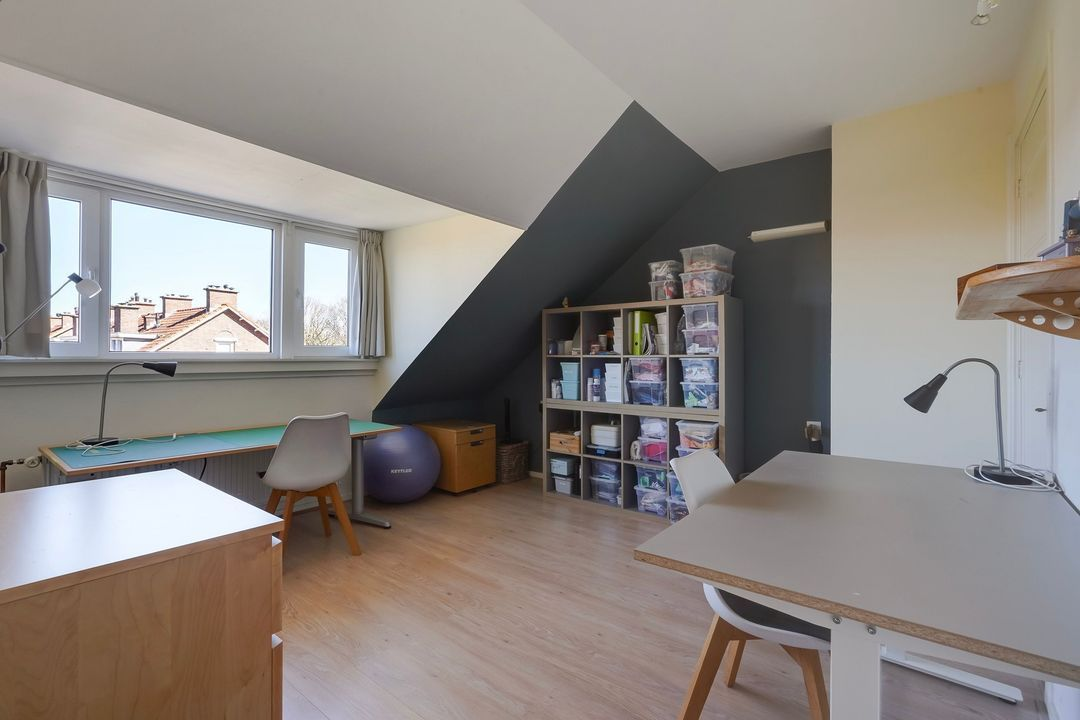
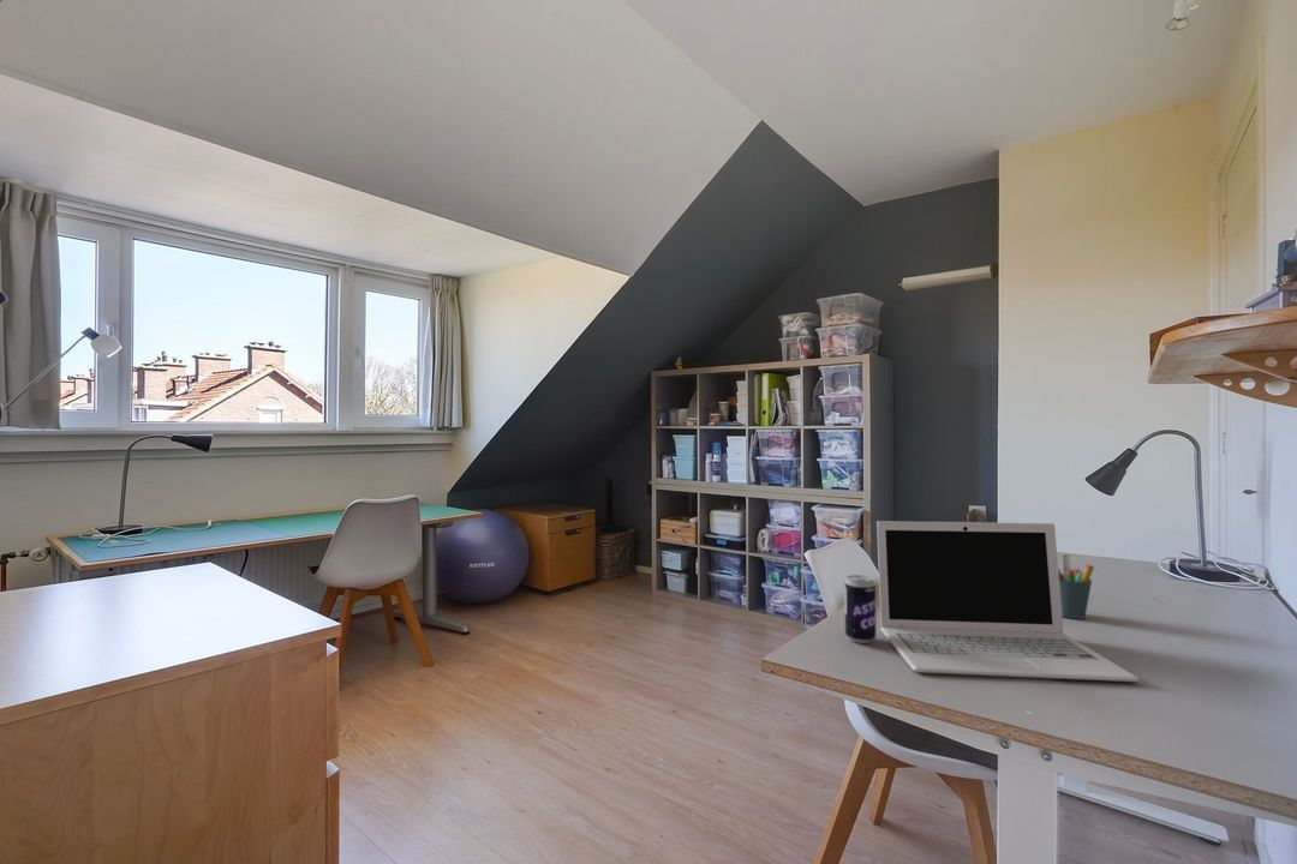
+ beverage can (860, 608)
+ pen holder (1070, 586)
+ laptop (991, 590)
